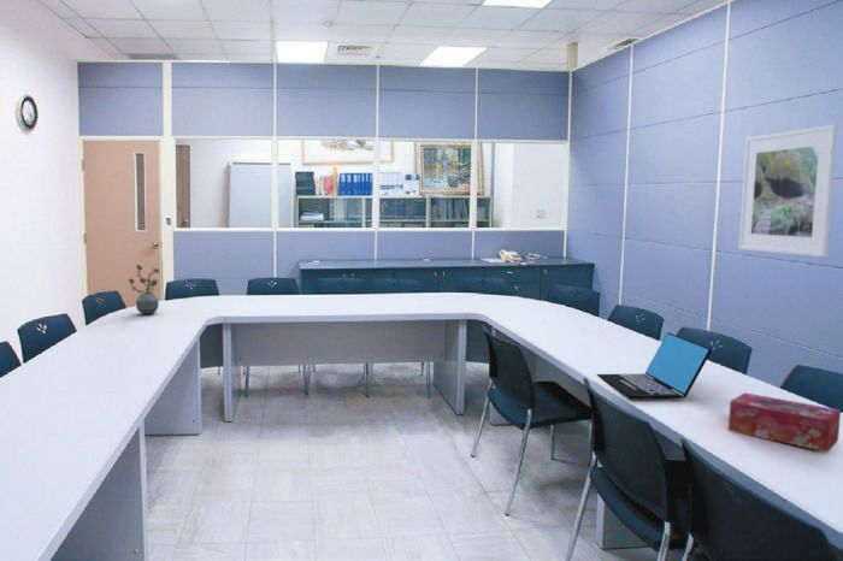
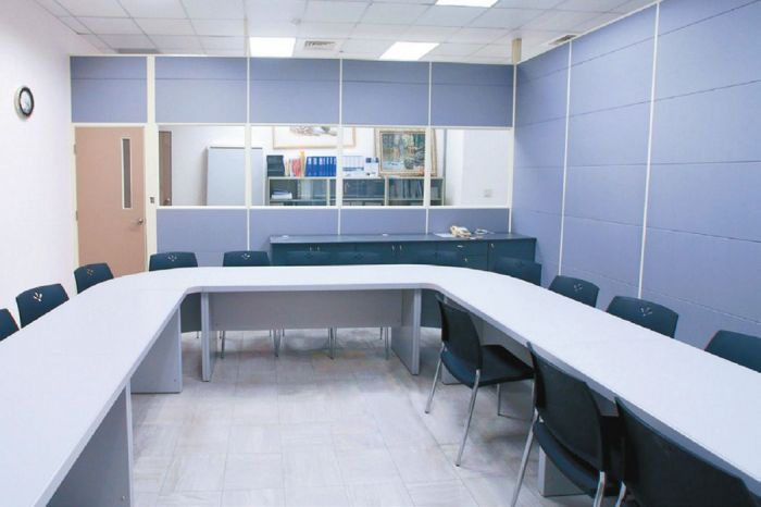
- potted plant (146, 289)
- laptop (650, 362)
- tissue box (783, 420)
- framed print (783, 193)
